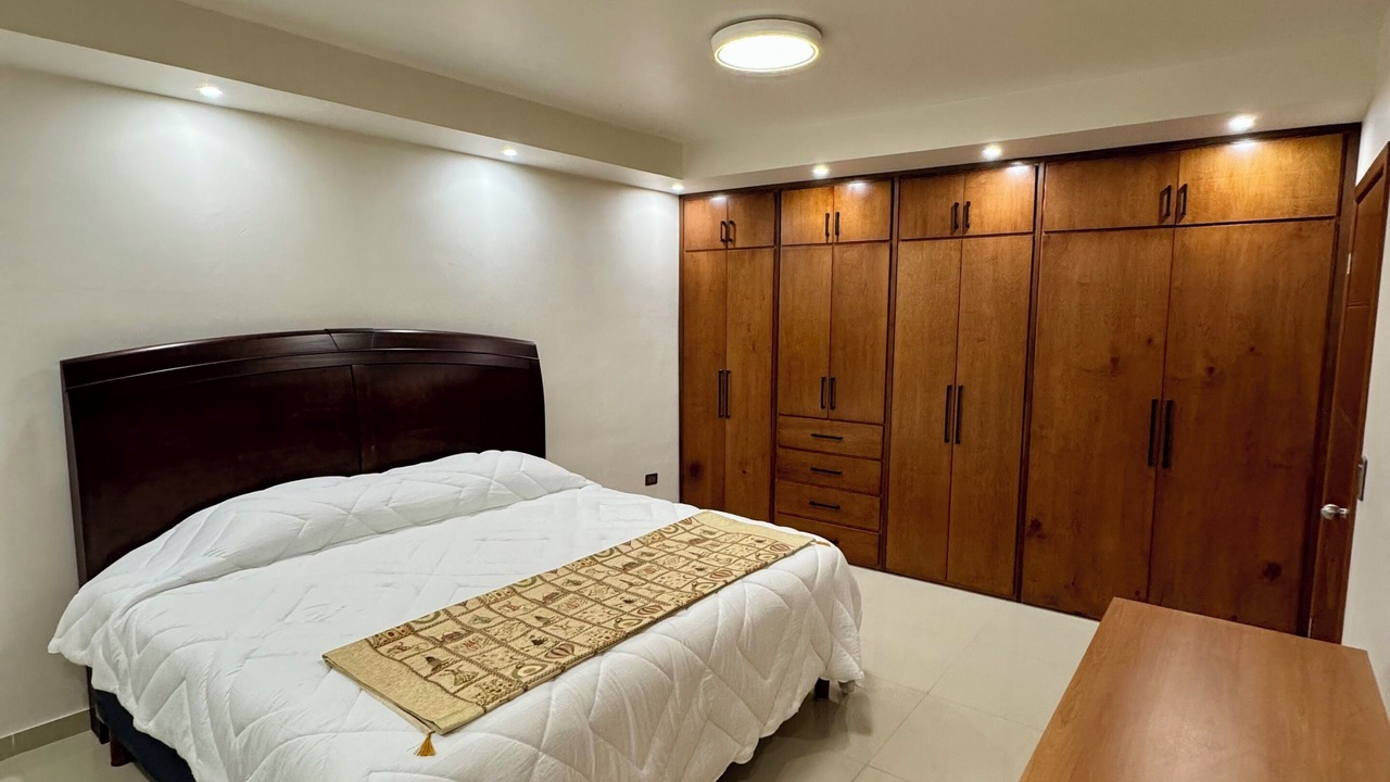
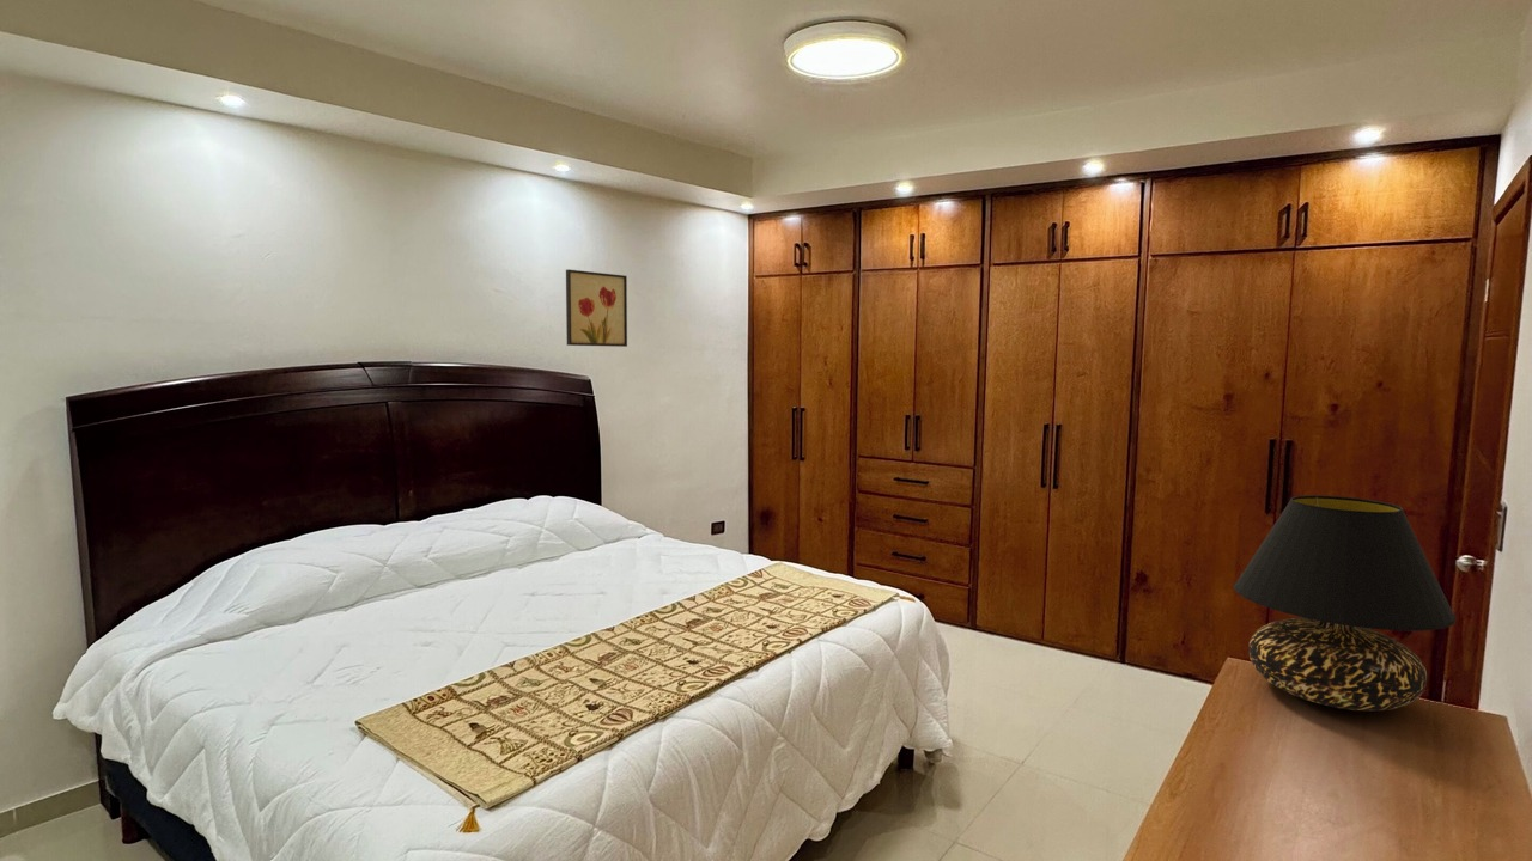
+ table lamp (1337, 600)
+ wall art (596, 309)
